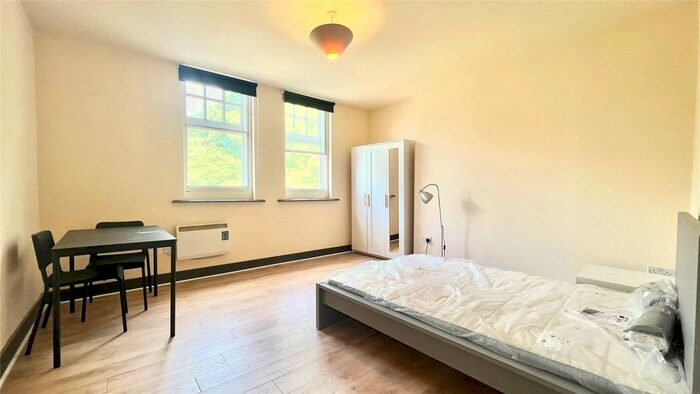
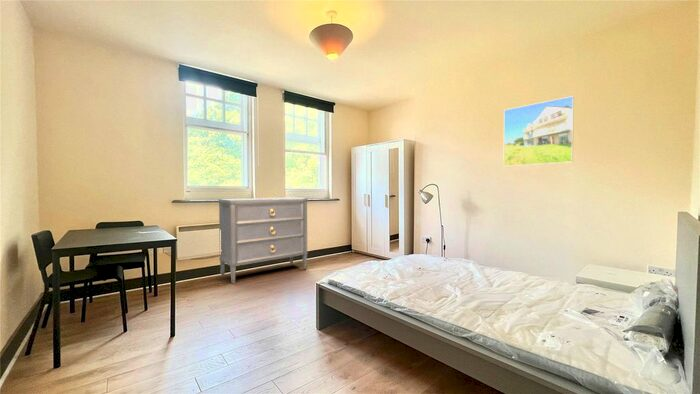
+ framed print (535, 134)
+ dresser (265, 235)
